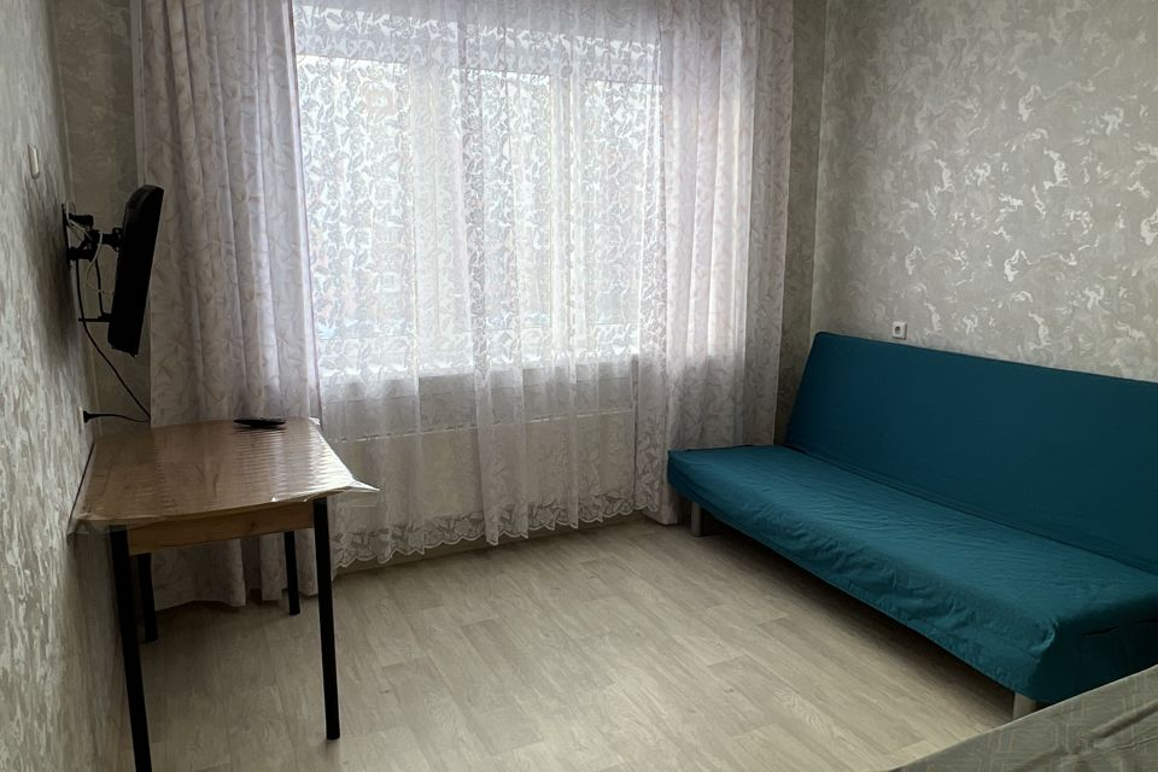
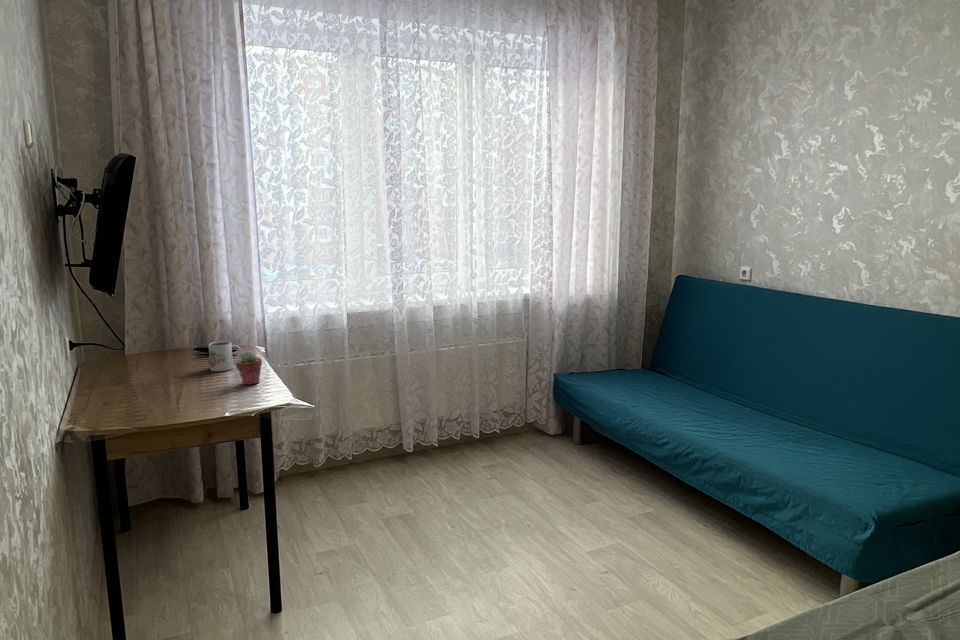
+ mug (225, 355)
+ potted succulent (249, 366)
